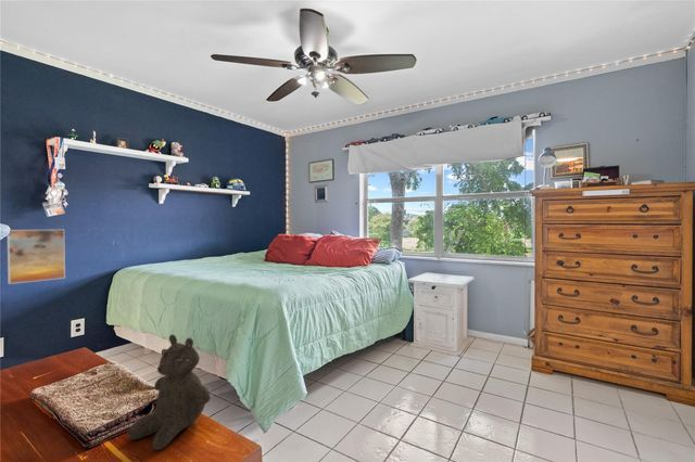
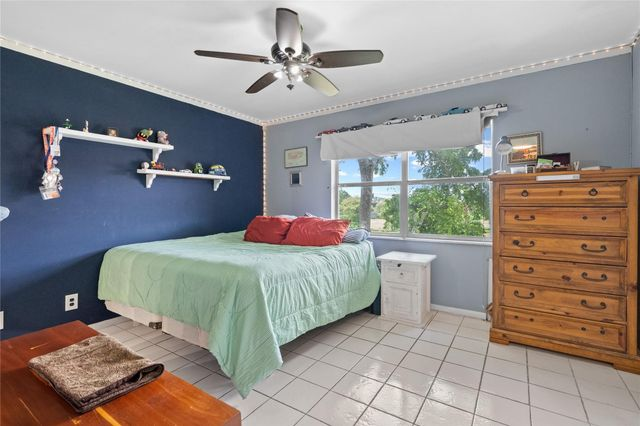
- teddy bear (169, 385)
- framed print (37, 255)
